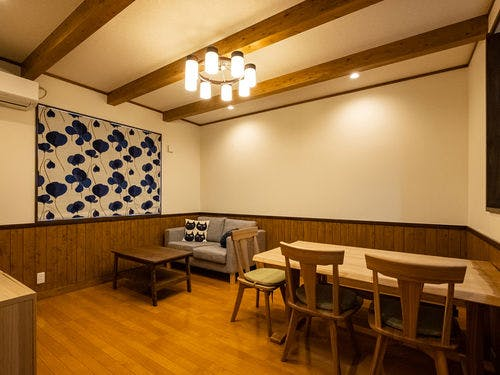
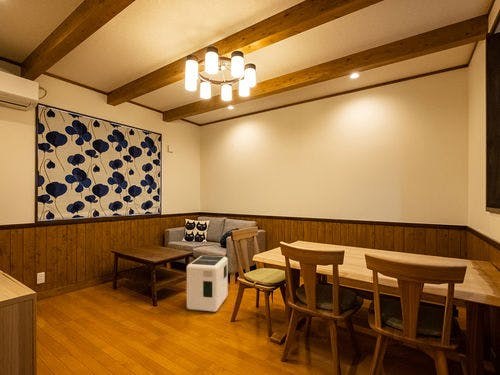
+ air purifier (208, 282)
